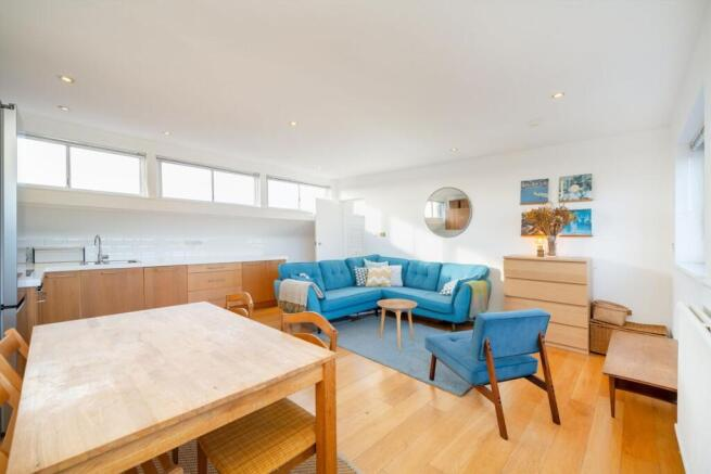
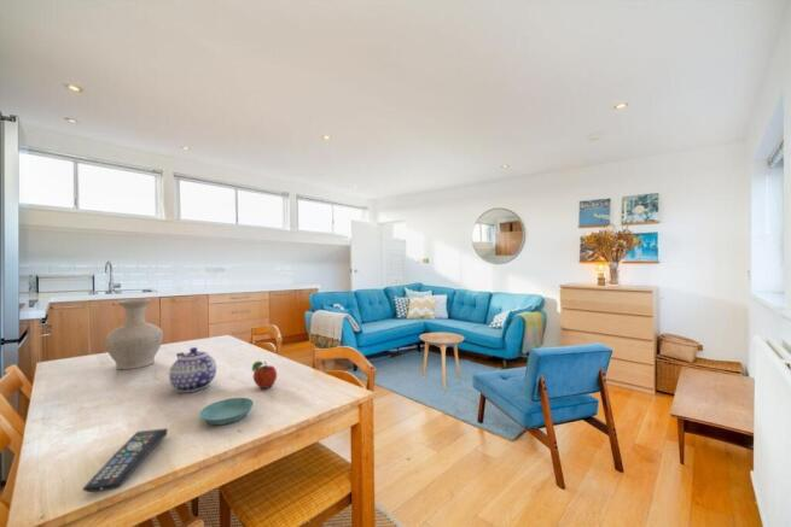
+ remote control (132, 455)
+ teapot (193, 367)
+ vase (135, 332)
+ saucer (227, 411)
+ fruit (263, 374)
